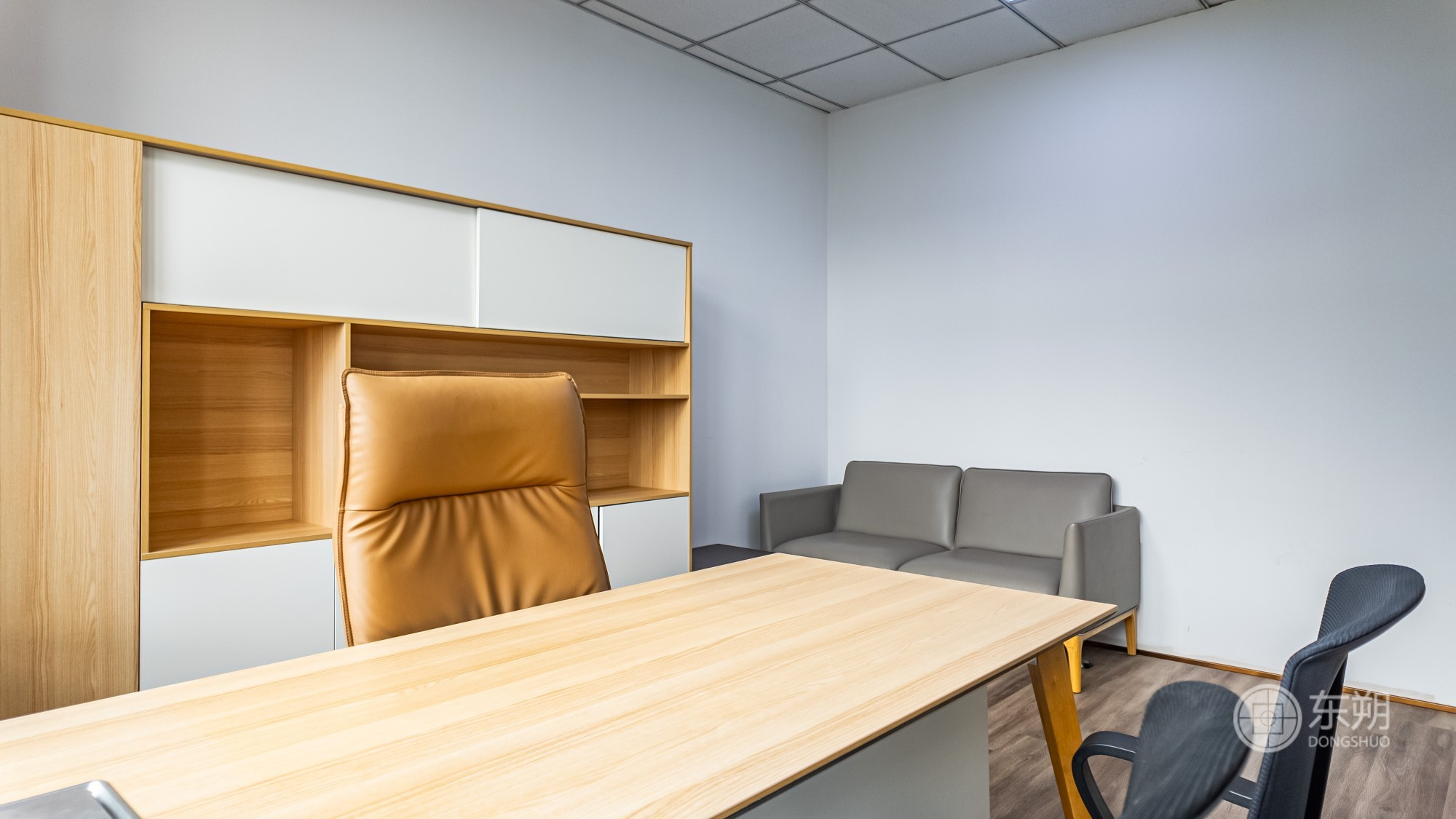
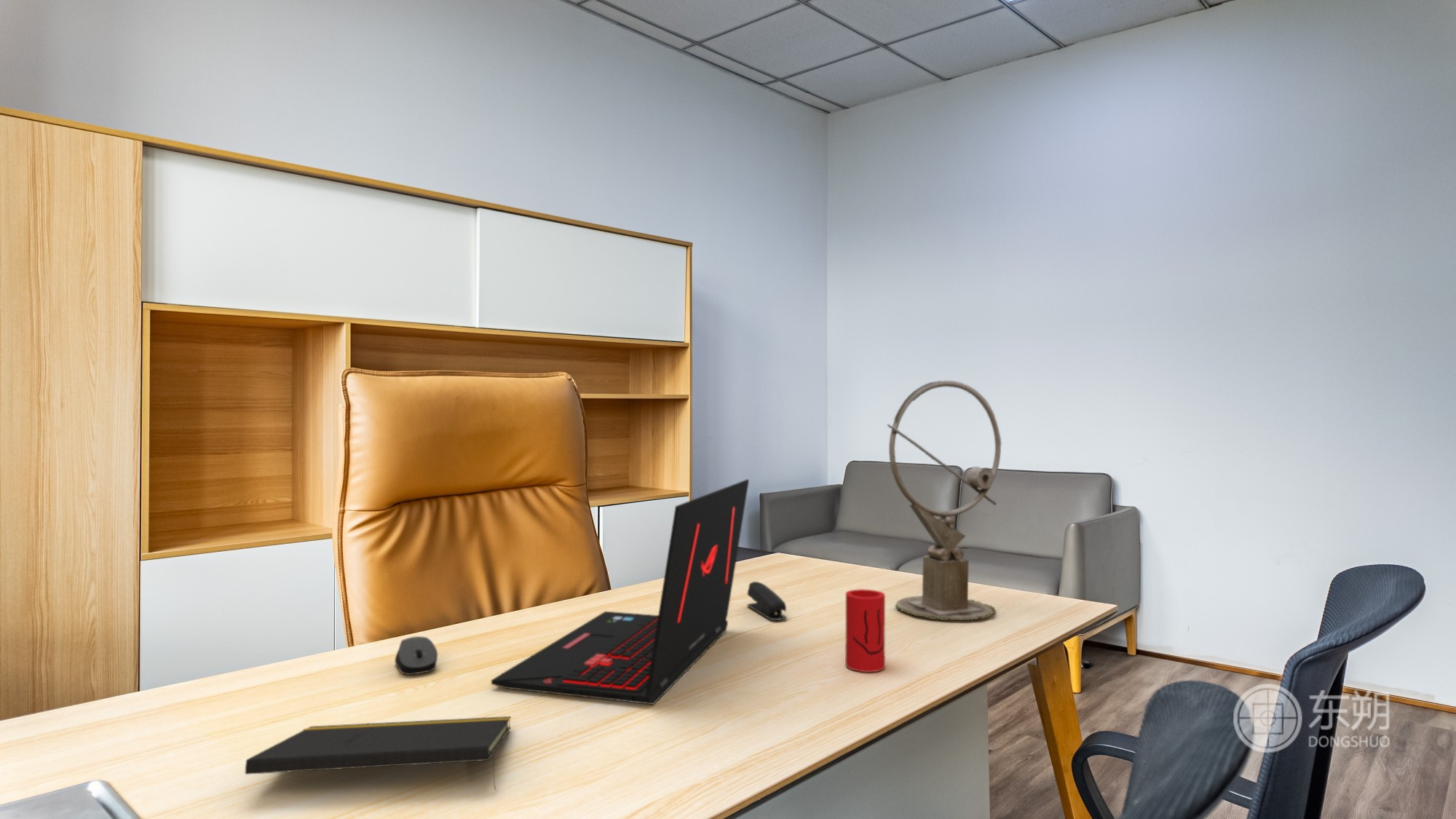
+ notepad (392, 742)
+ laptop (664, 577)
+ sundial (948, 510)
+ computer mouse (416, 652)
+ cup (865, 629)
+ stapler (766, 600)
